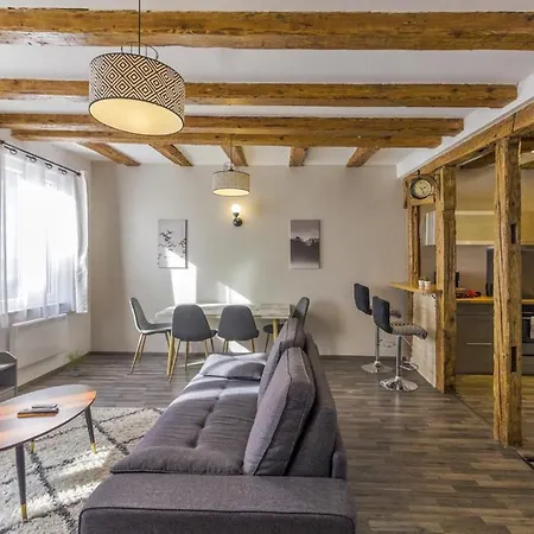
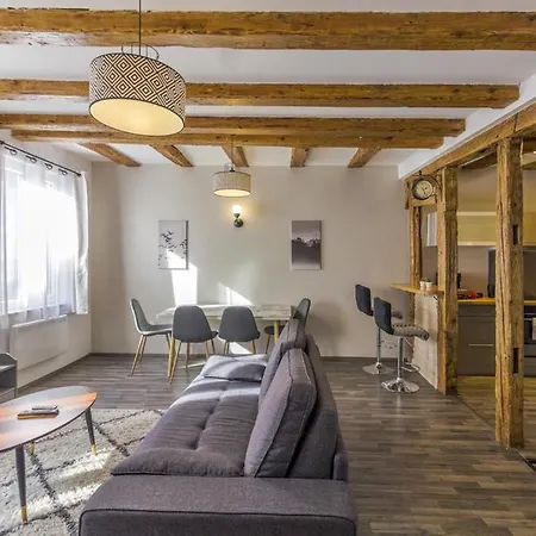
- potted plant (75, 361)
